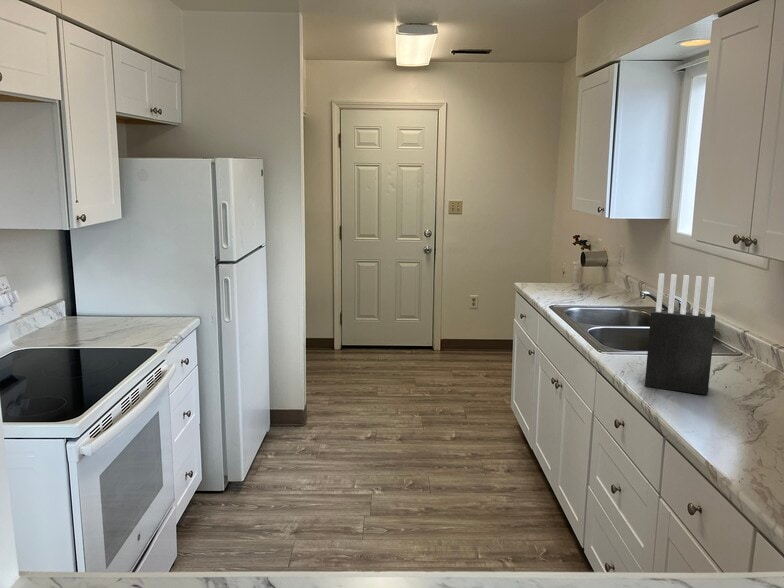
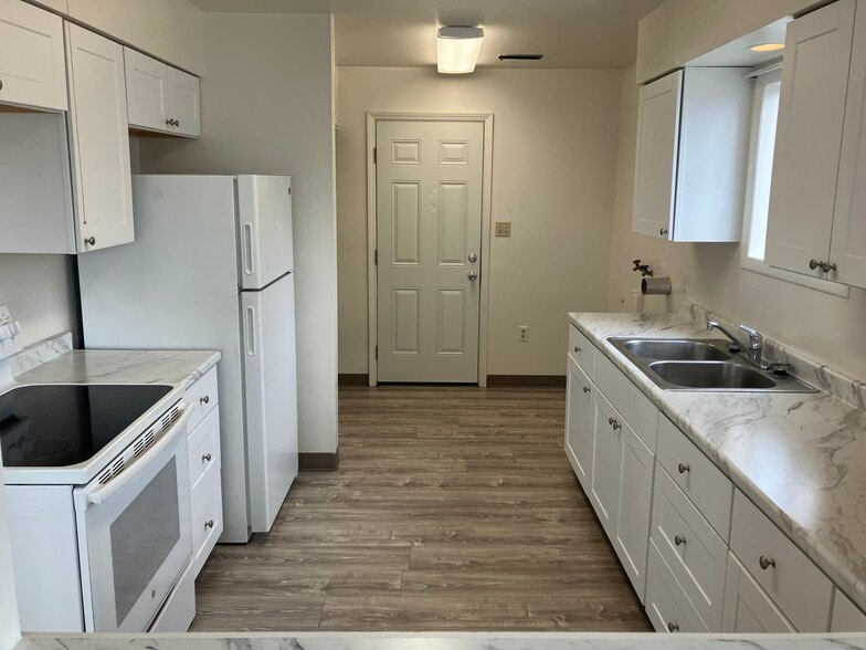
- knife block (681, 330)
